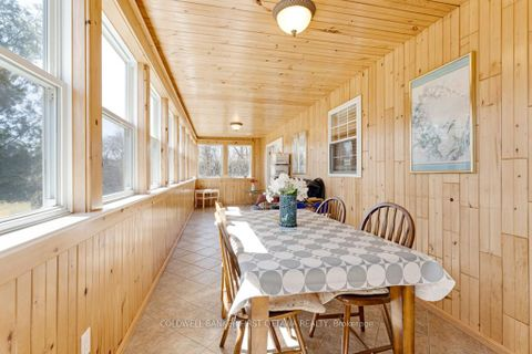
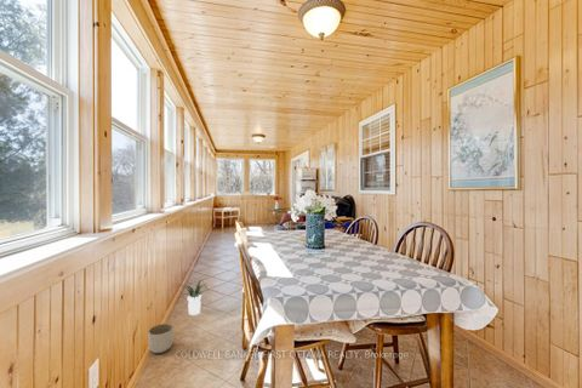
+ potted plant (193, 298)
+ planter (160, 338)
